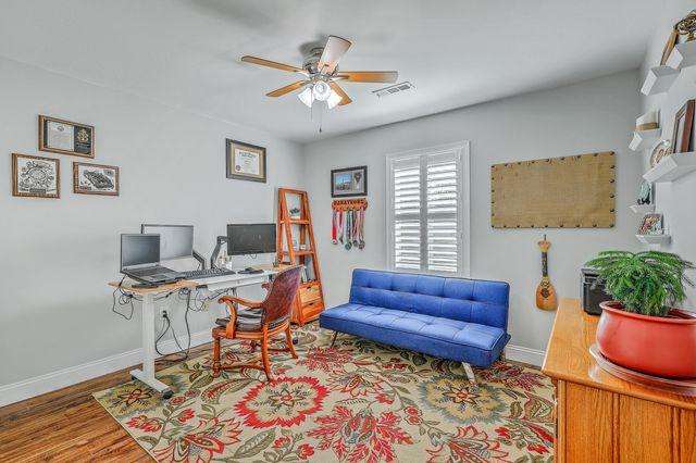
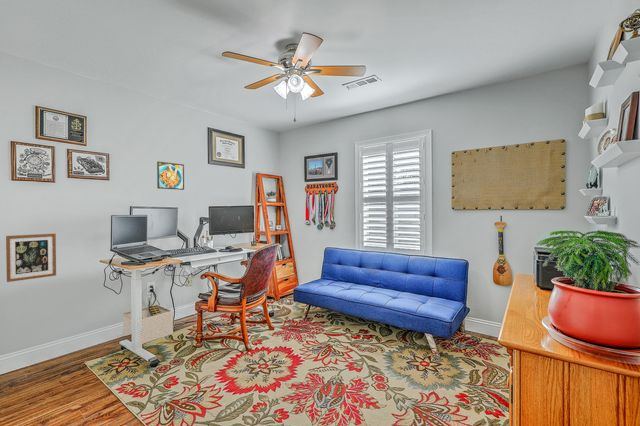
+ wall art (32, 256)
+ cardboard box (148, 318)
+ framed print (171, 176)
